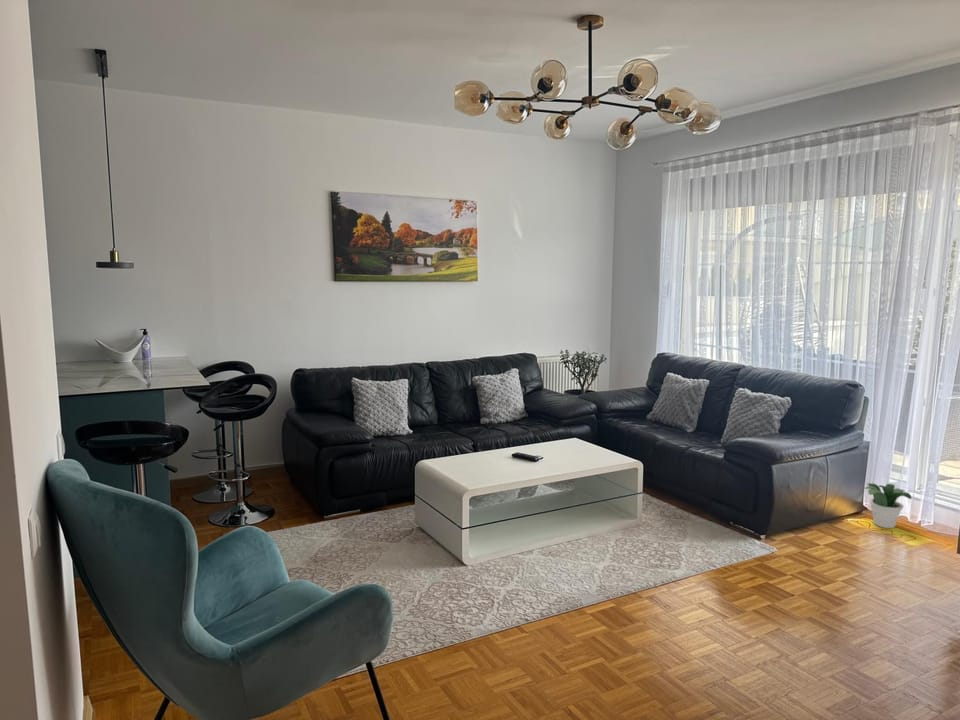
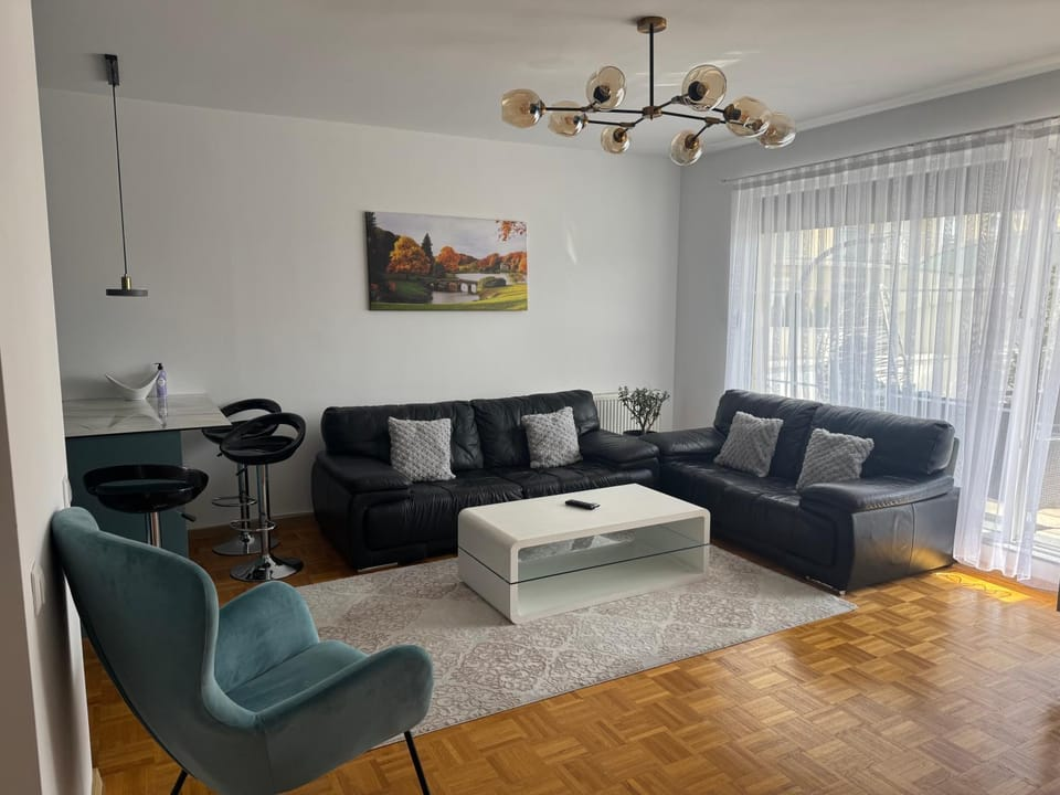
- potted plant (885, 506)
